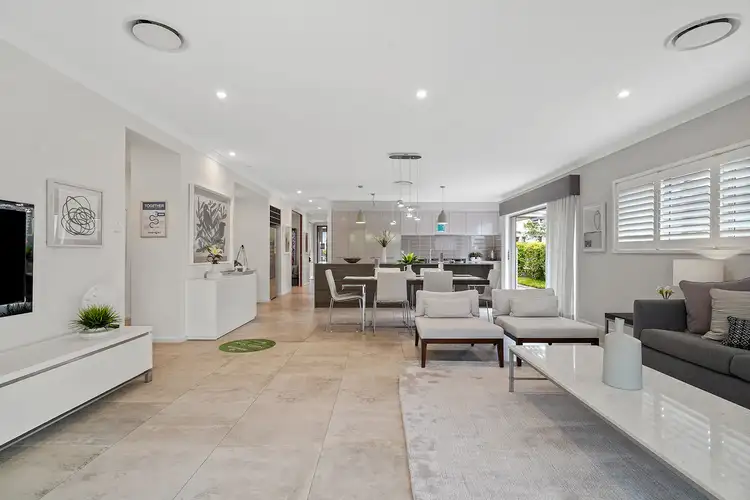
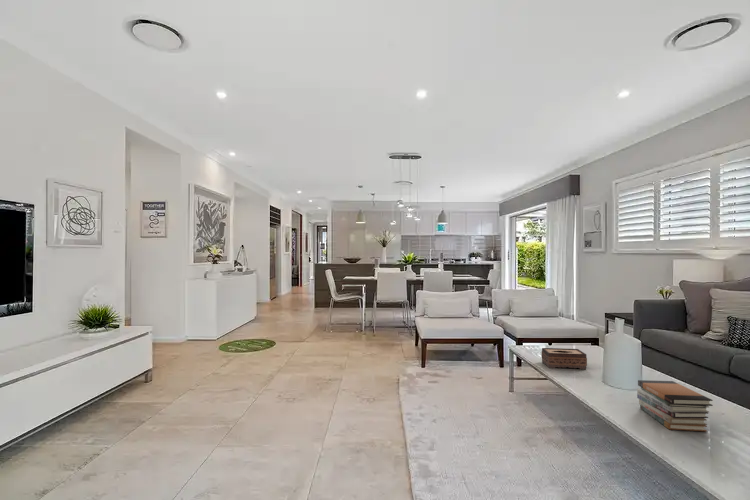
+ tissue box (563, 358)
+ book stack (671, 403)
